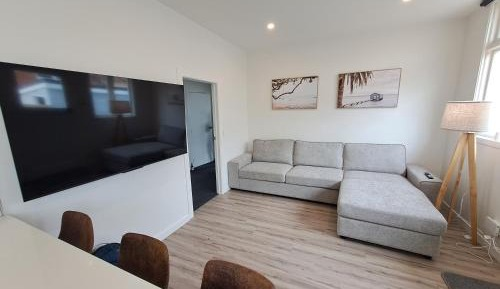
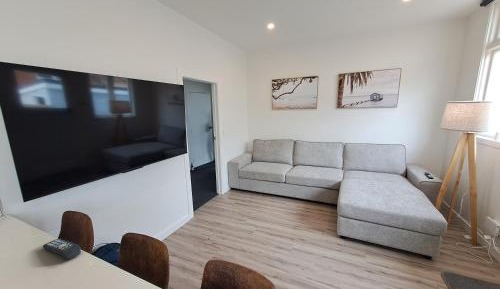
+ remote control (61, 247)
